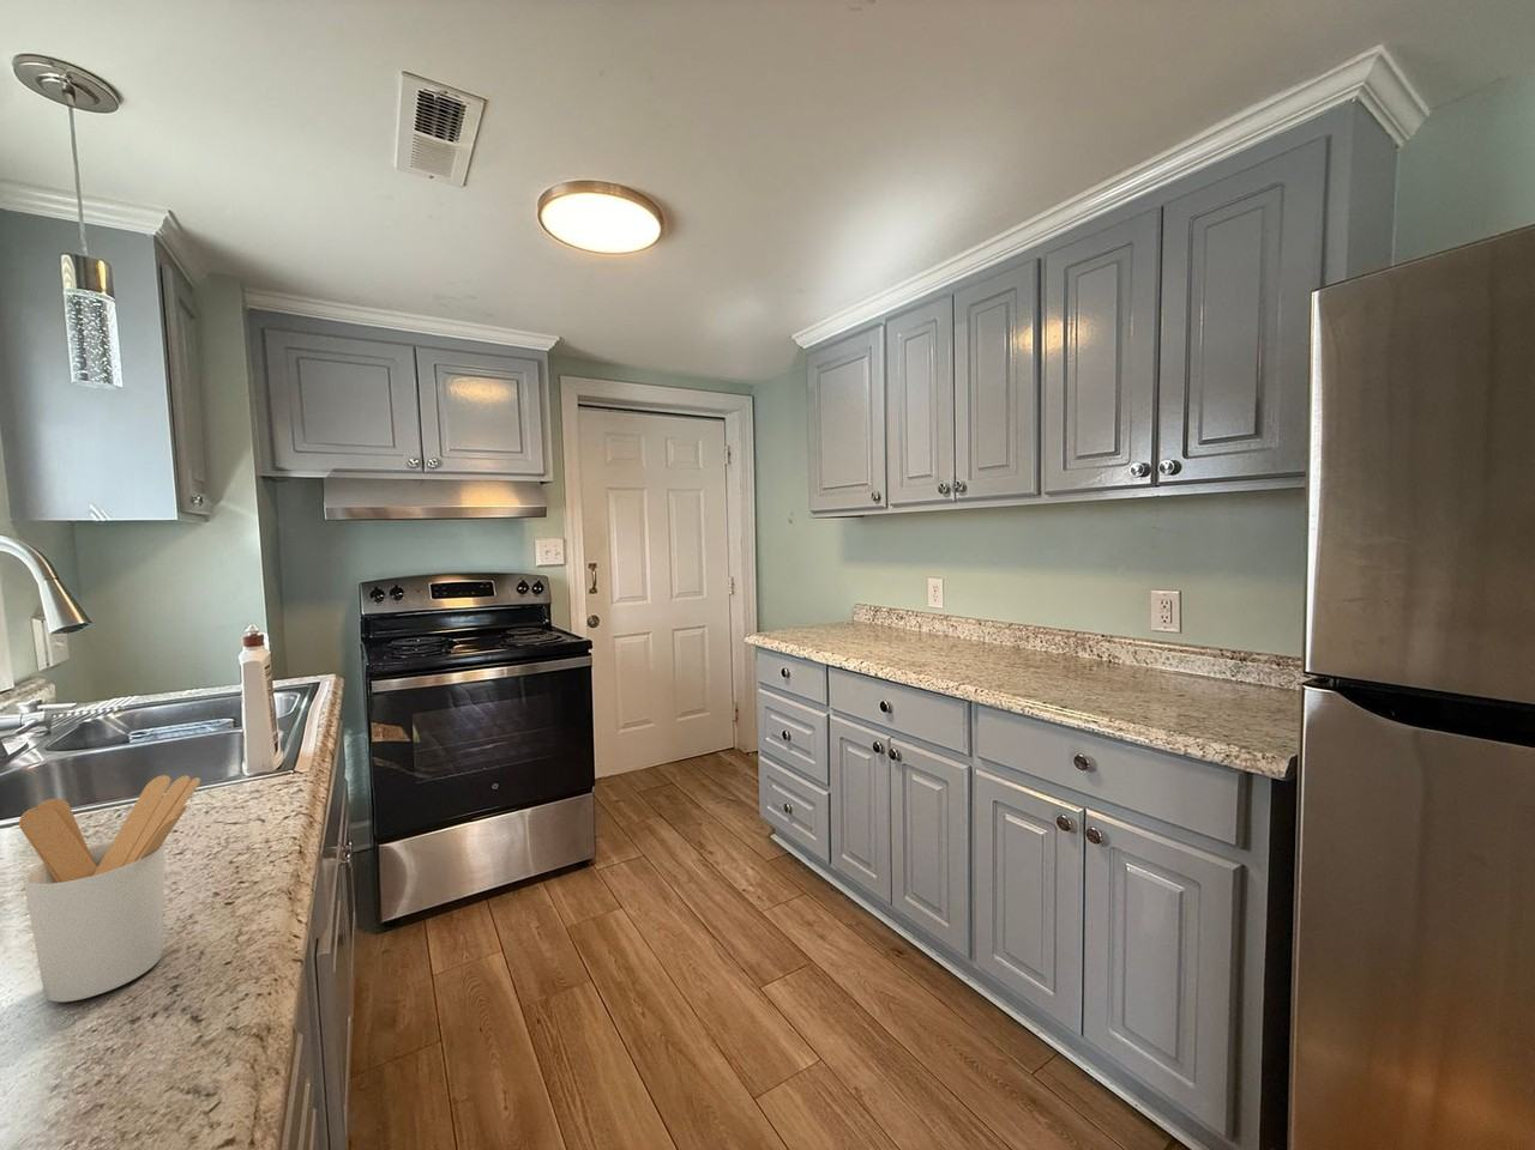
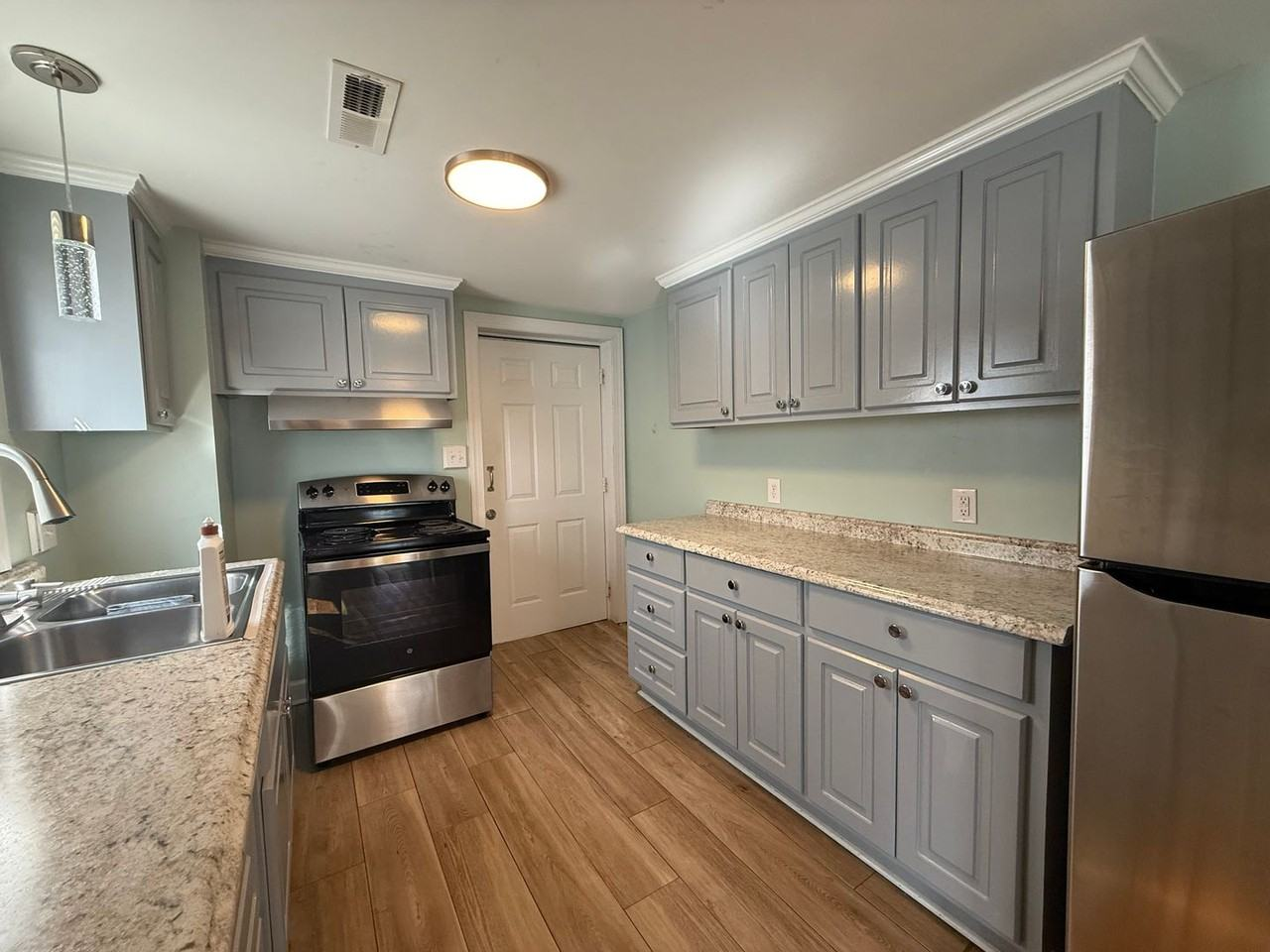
- utensil holder (126, 873)
